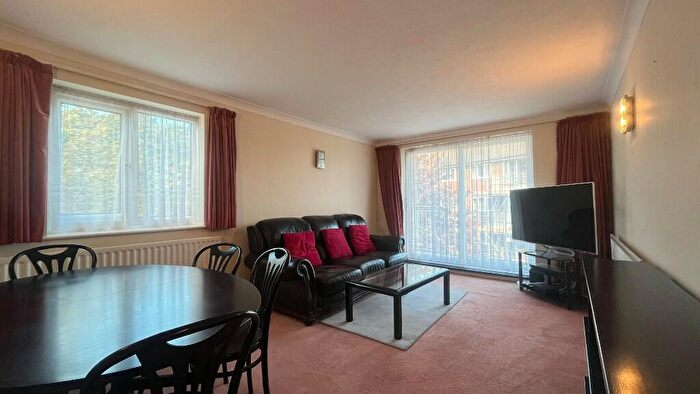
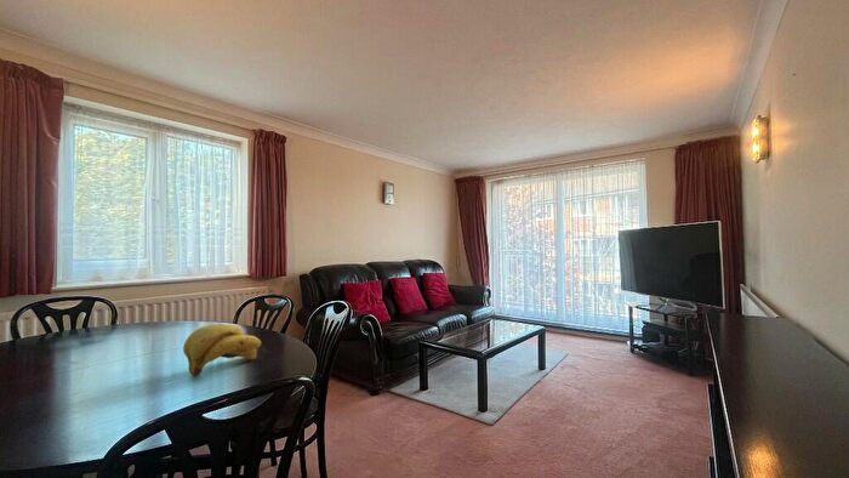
+ banana bunch (224, 345)
